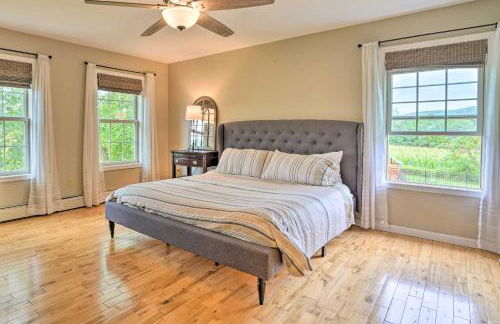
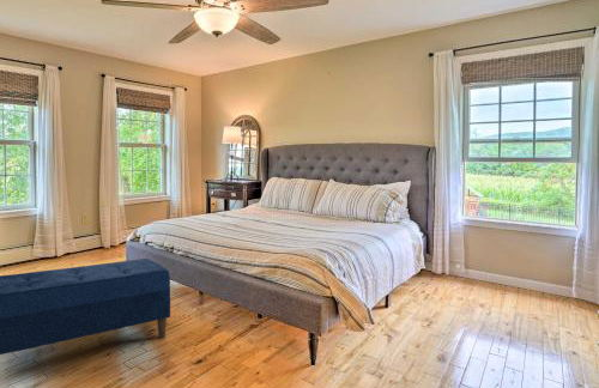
+ bench (79, 310)
